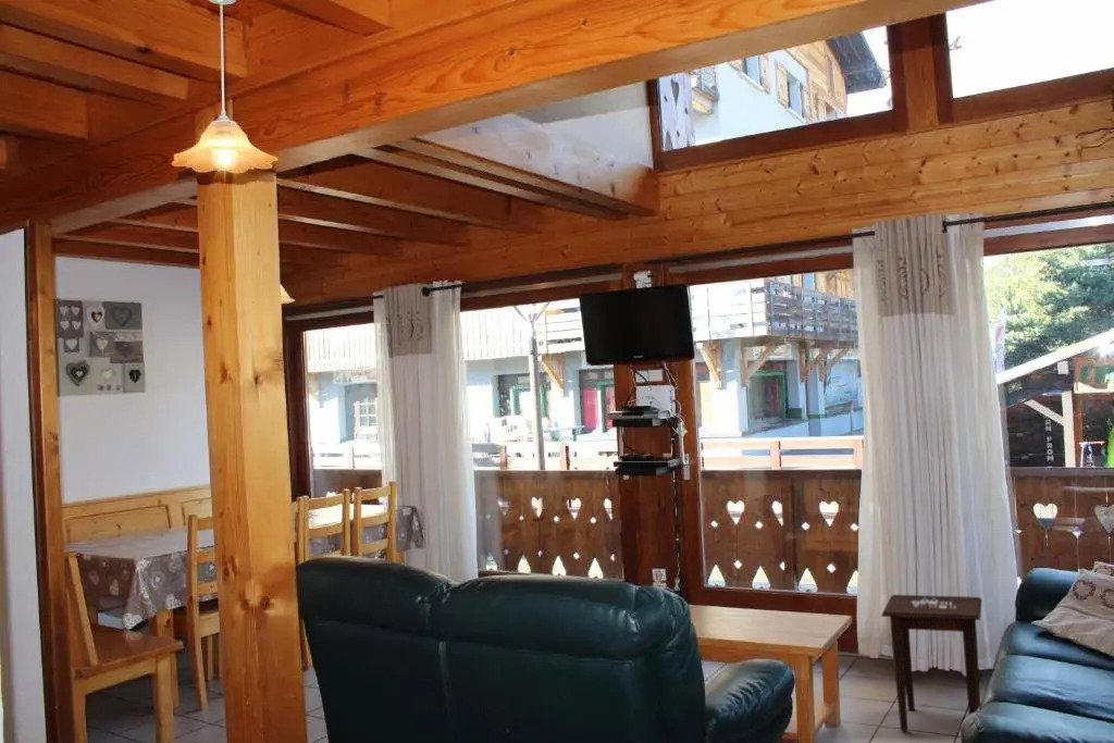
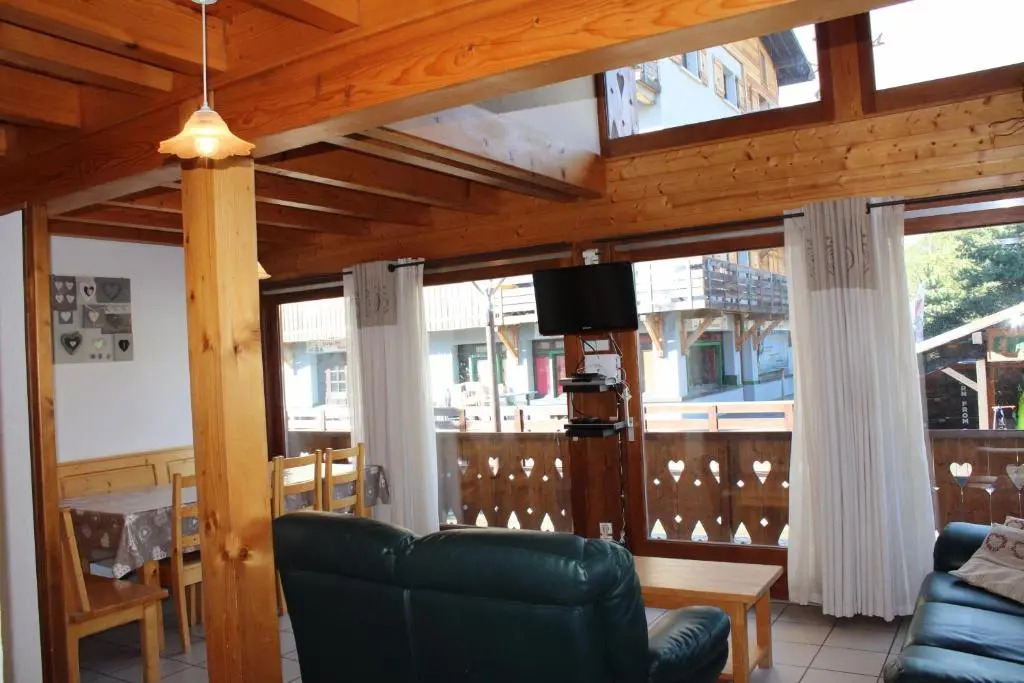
- side table (911, 660)
